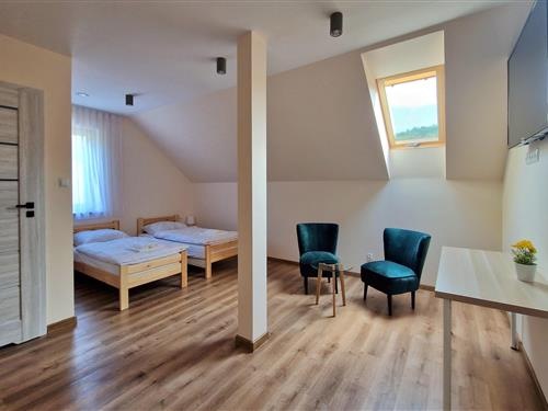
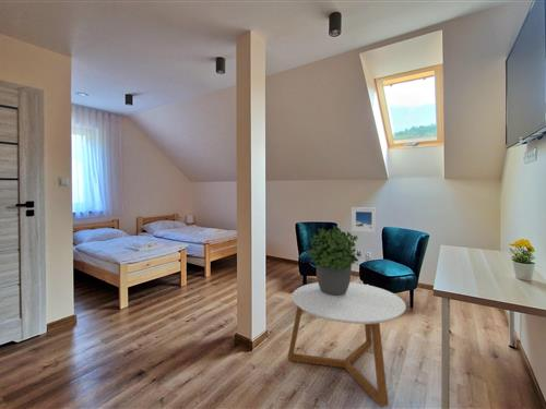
+ coffee table (349, 323)
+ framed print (364, 219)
+ potted plant (332, 257)
